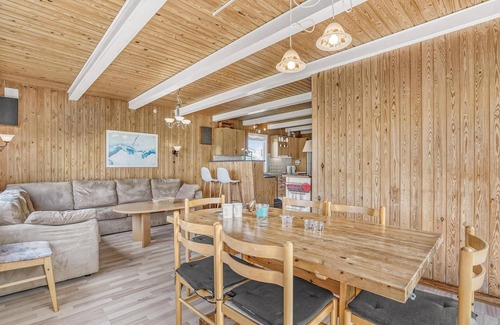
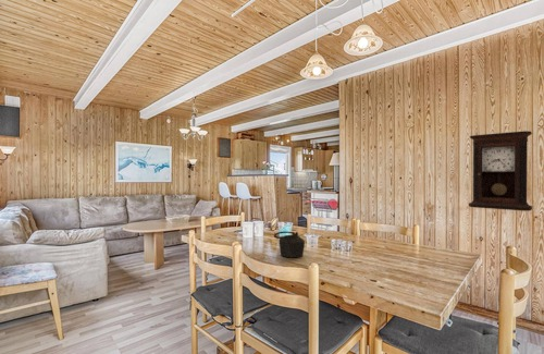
+ teapot (290, 243)
+ pendulum clock (498, 171)
